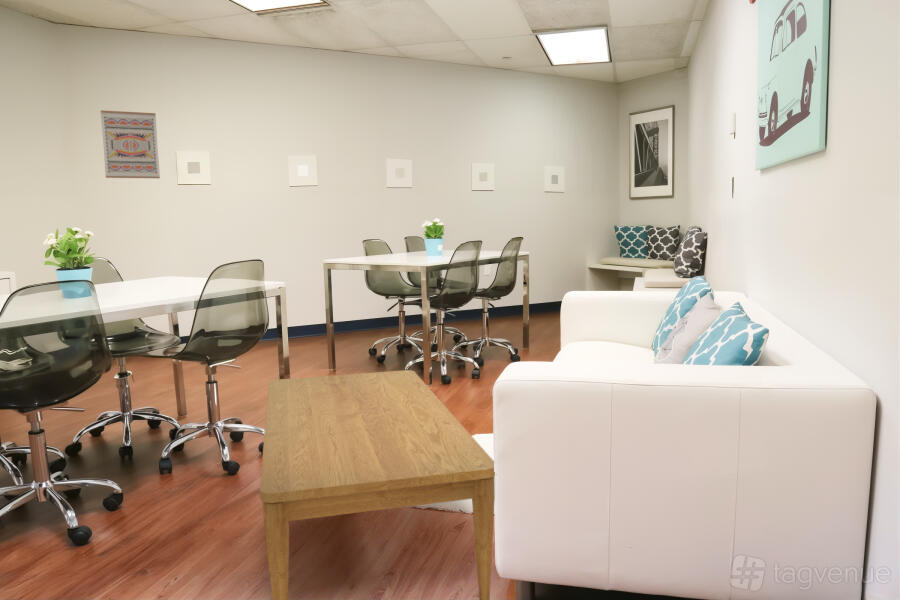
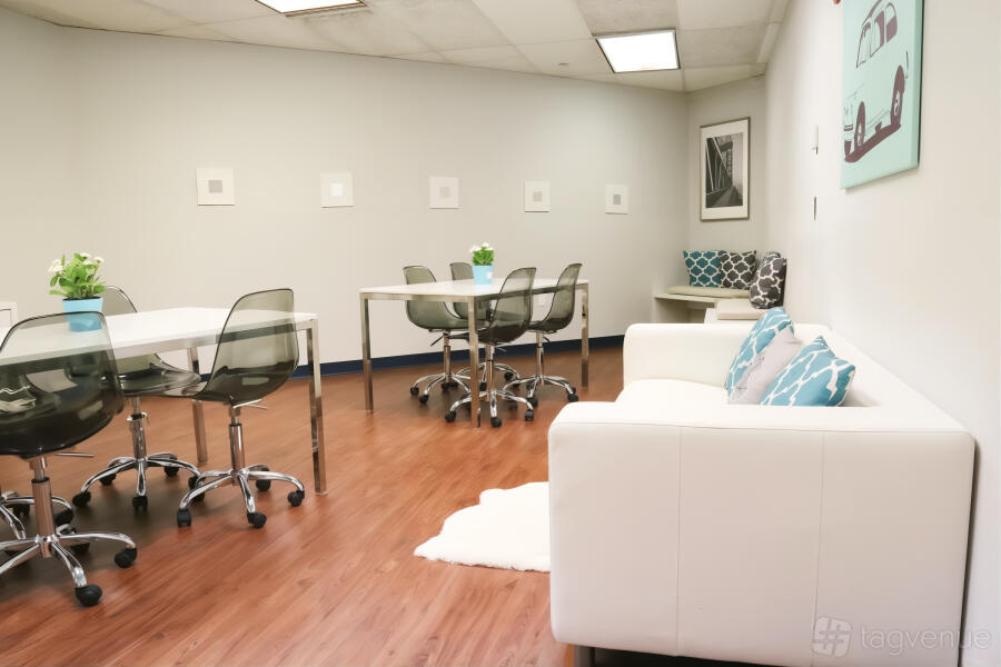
- coffee table (360, 471)
- wall art (130, 145)
